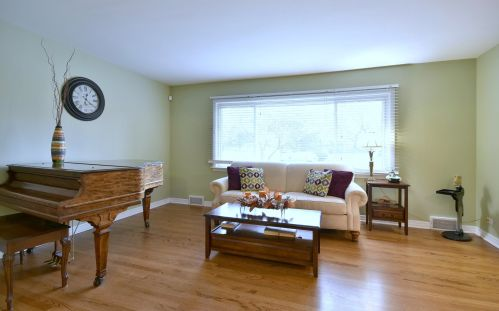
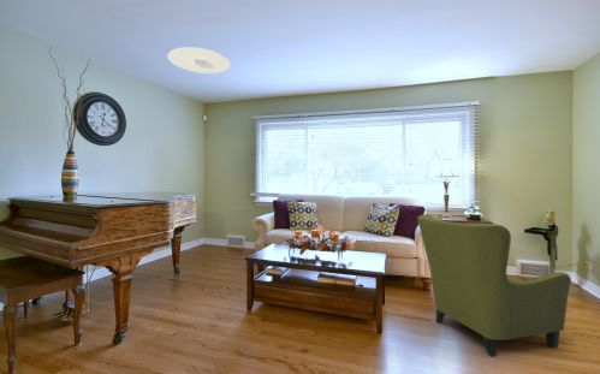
+ armchair (481, 275)
+ ceiling light (200, 59)
